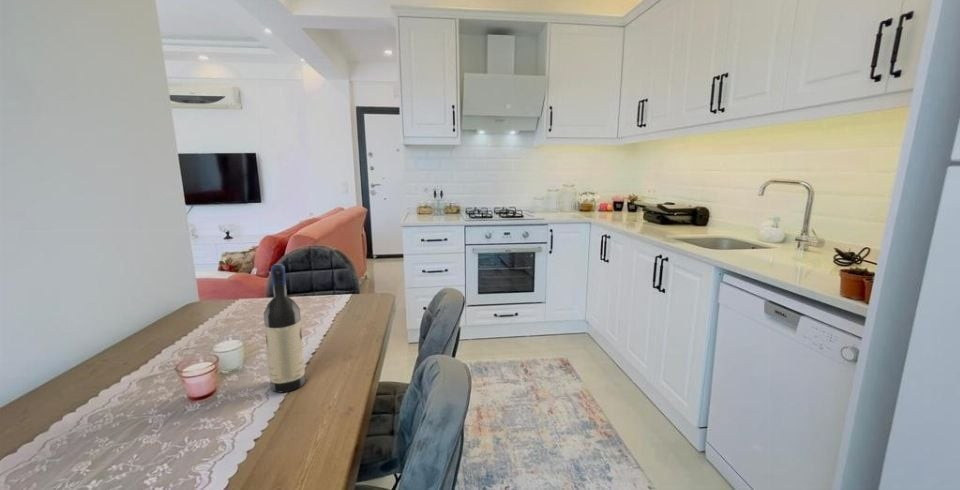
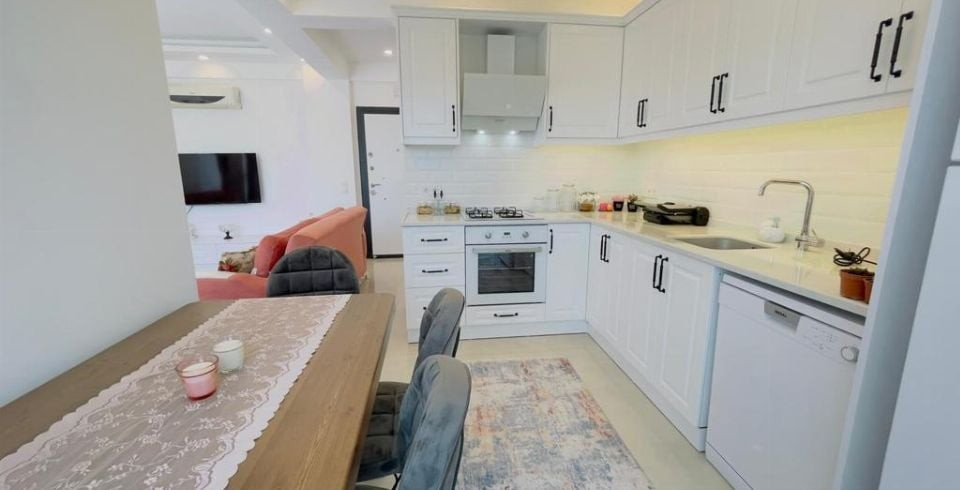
- wine bottle (283, 325)
